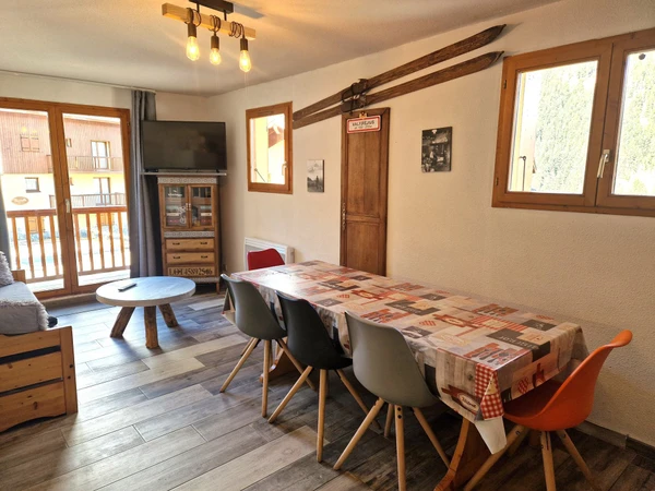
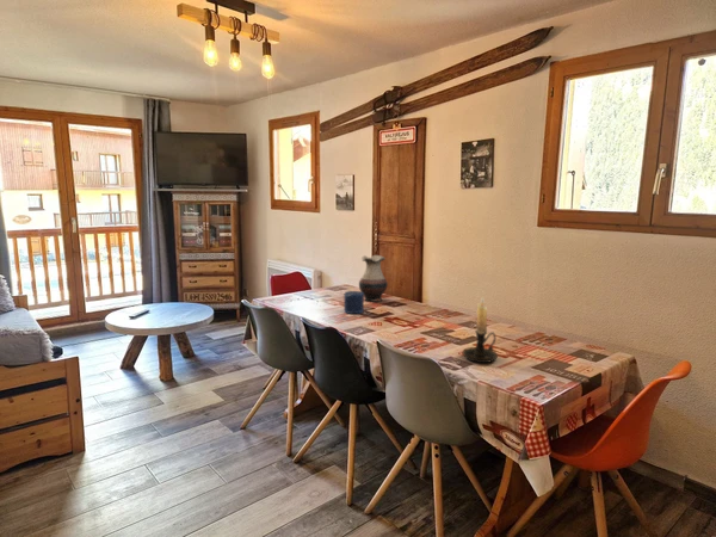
+ candle holder (483, 326)
+ candle (353, 302)
+ vase (372, 278)
